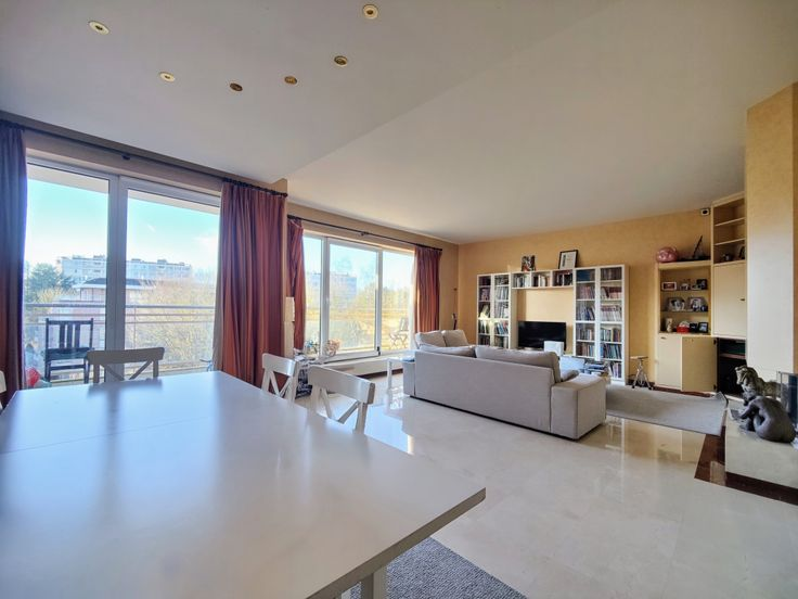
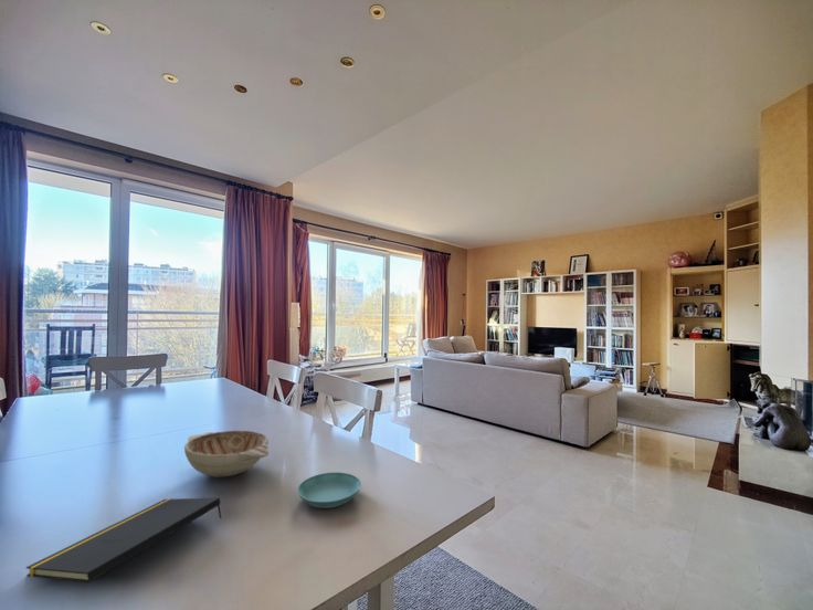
+ decorative bowl (228, 455)
+ notepad (134, 532)
+ saucer (329, 491)
